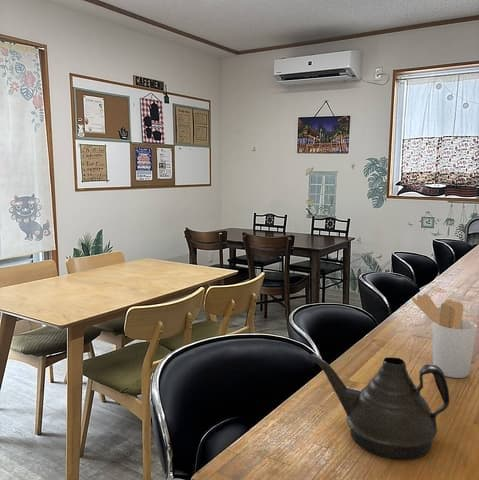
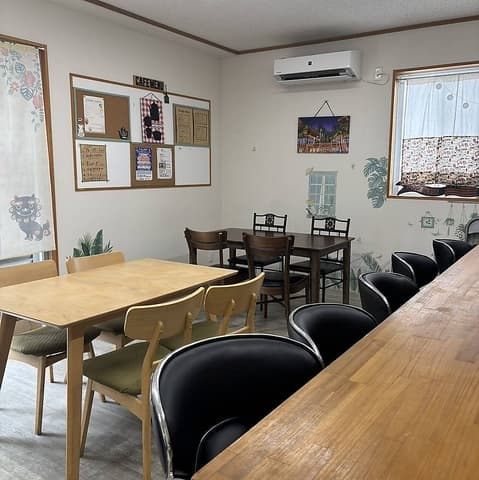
- utensil holder (442, 332)
- teapot (374, 395)
